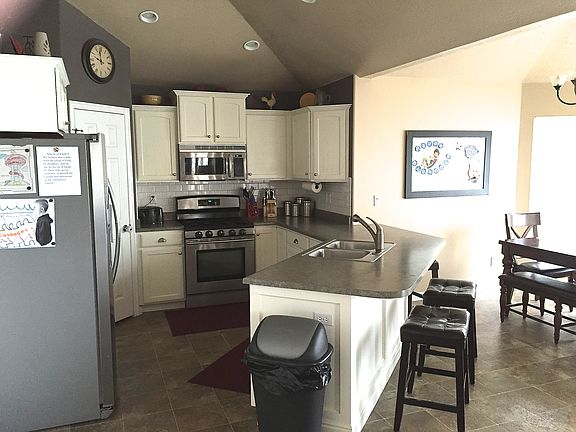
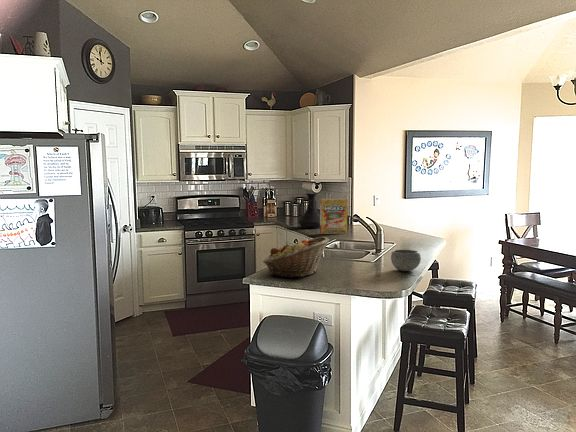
+ fruit basket (296, 255)
+ vase (311, 210)
+ bowl (405, 260)
+ cereal box (333, 216)
